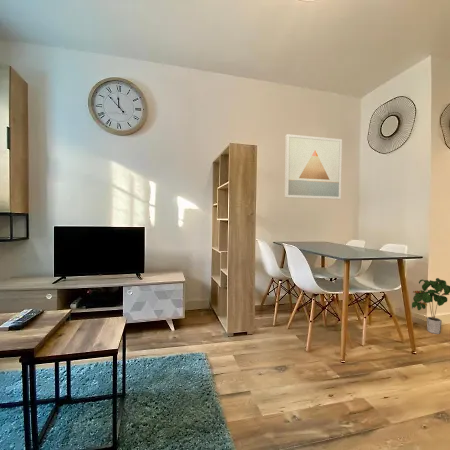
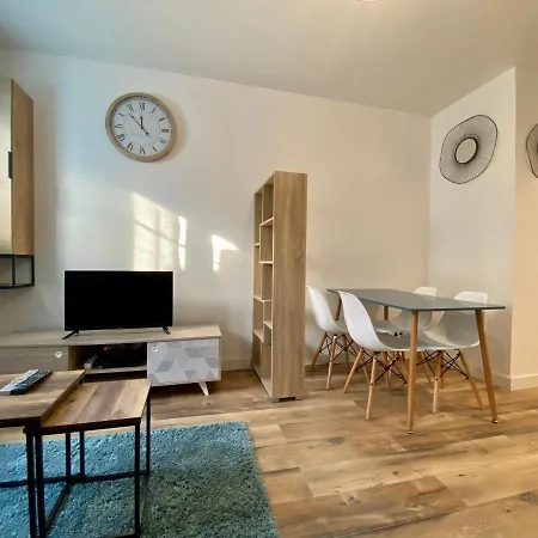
- wall art (313, 167)
- potted plant (432, 304)
